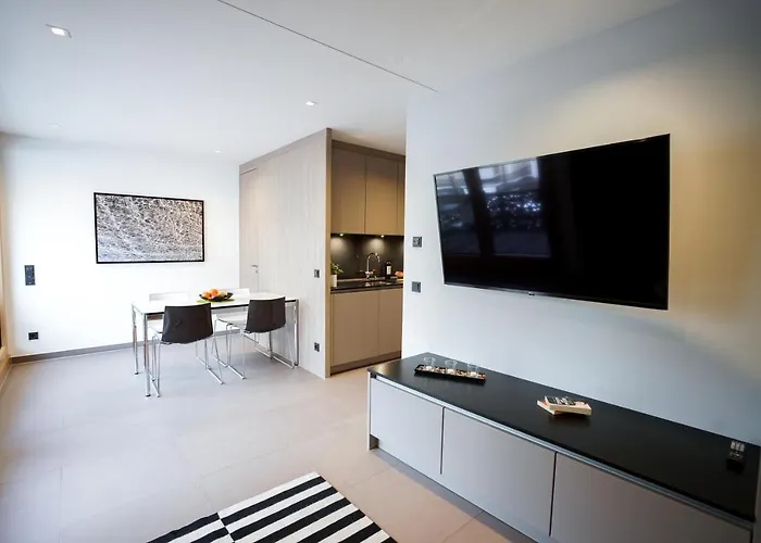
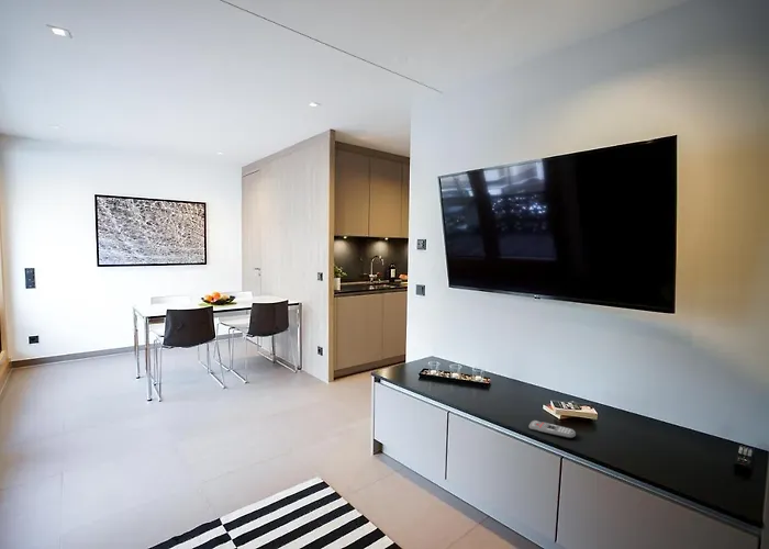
+ remote control (551, 429)
